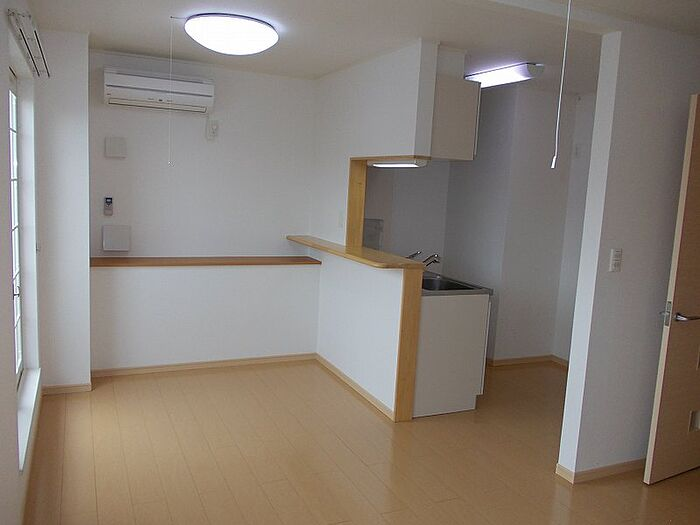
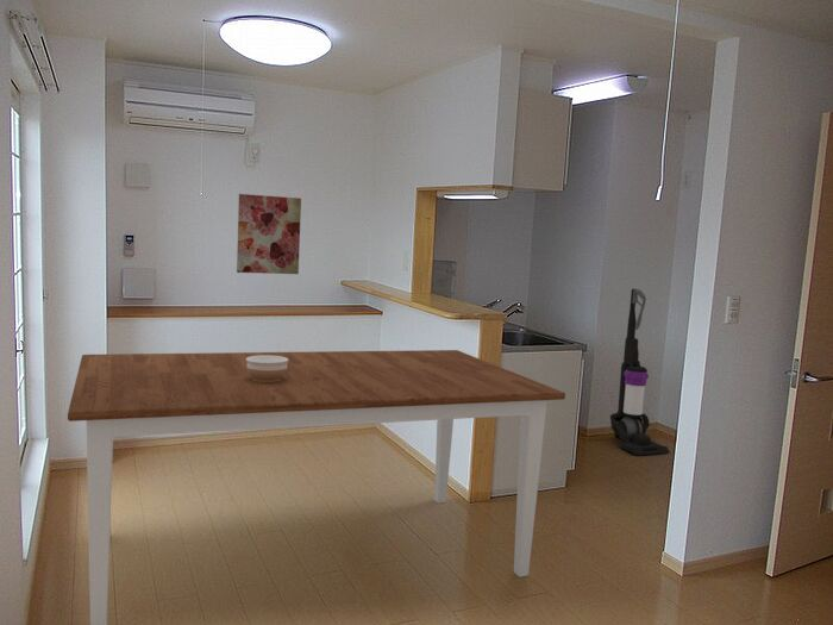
+ vacuum cleaner (639, 369)
+ dining table (305, 426)
+ wall art (269, 235)
+ bowl (267, 368)
